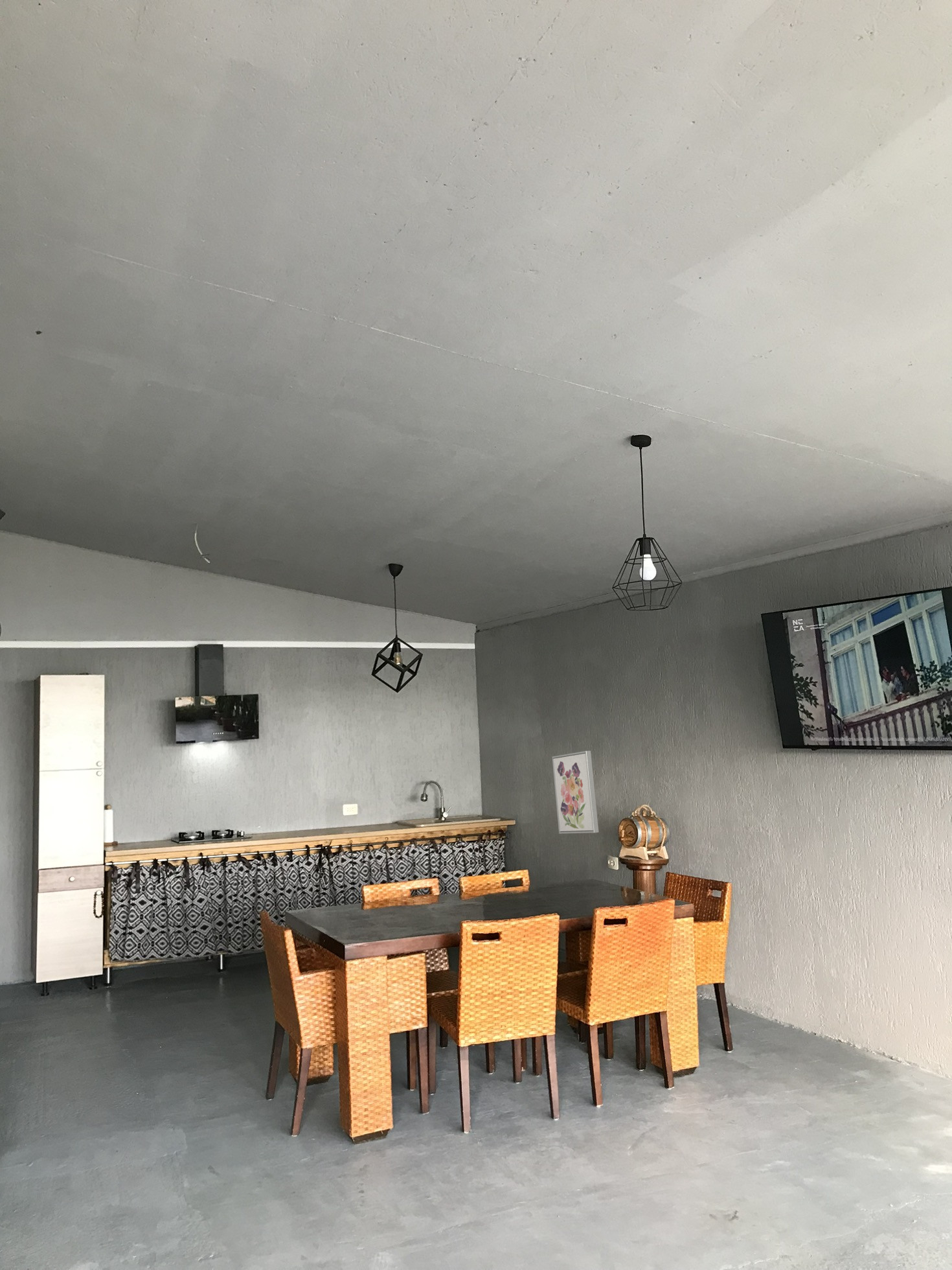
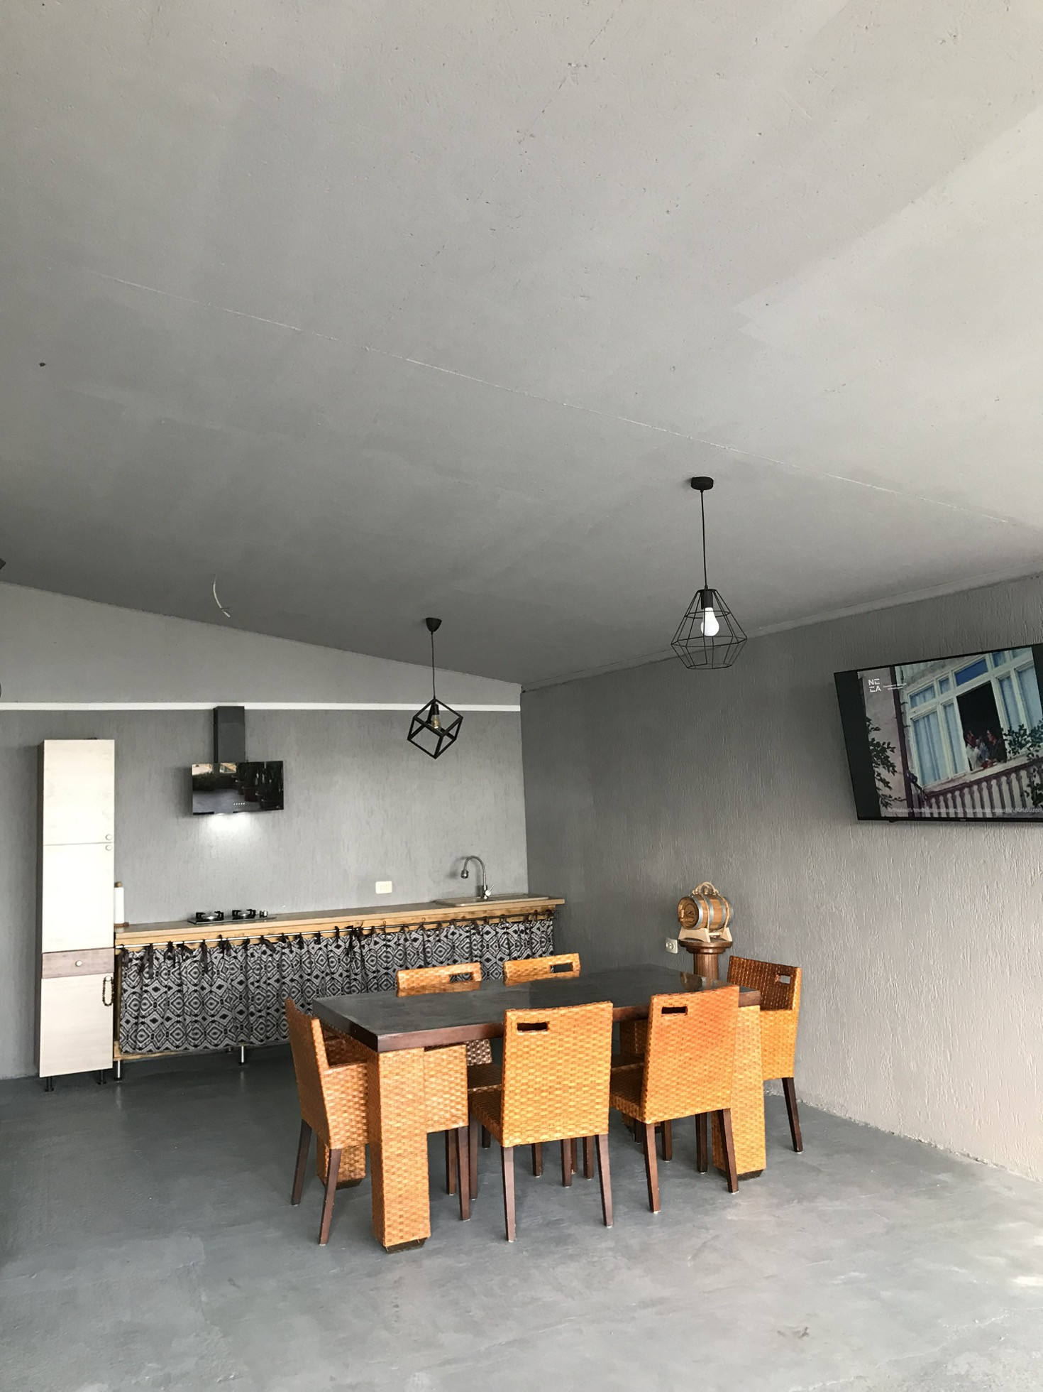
- wall art (574, 792)
